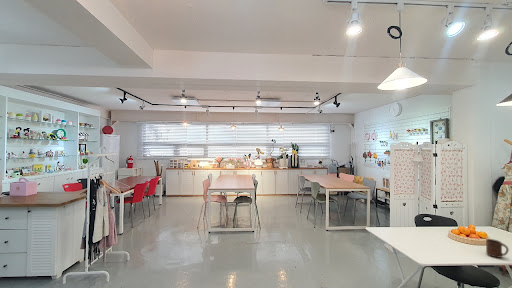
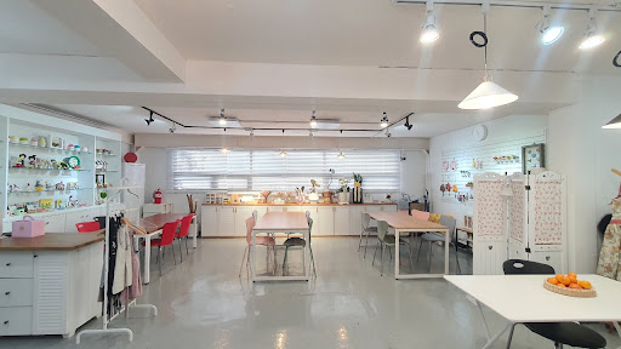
- cup (496, 248)
